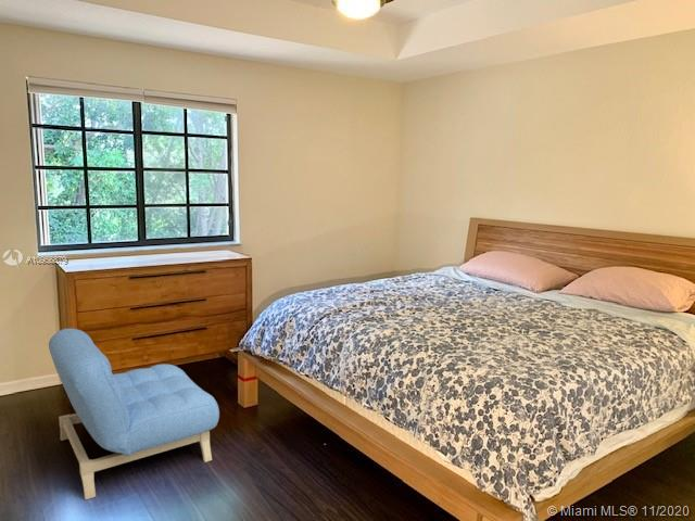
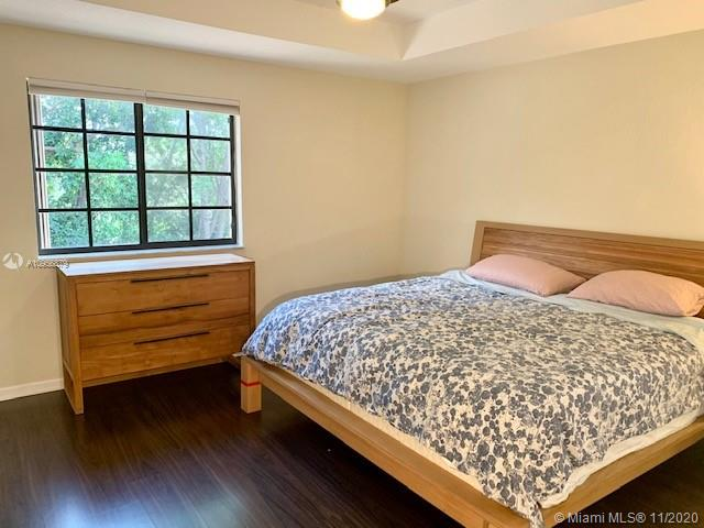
- armchair (134, 391)
